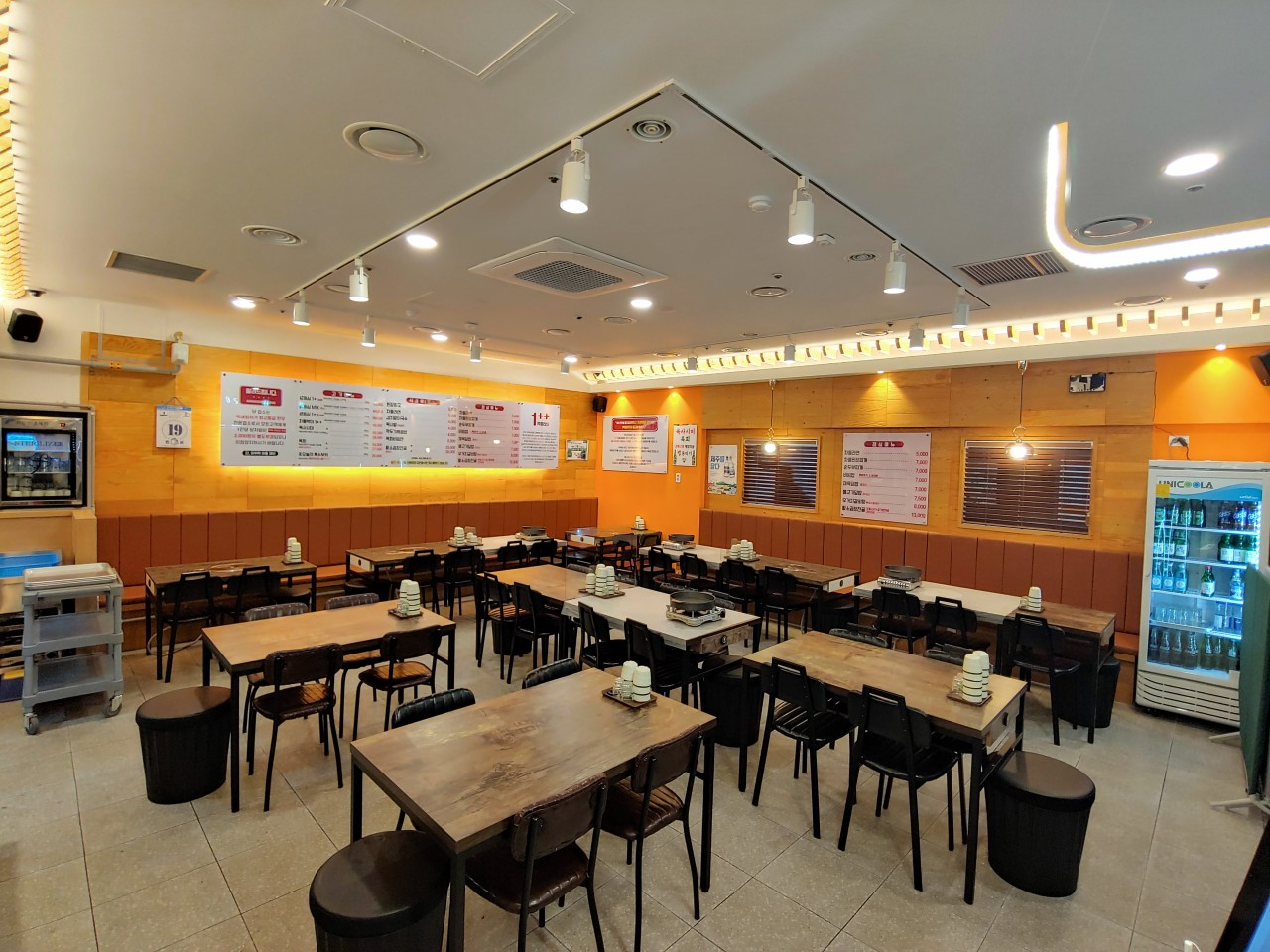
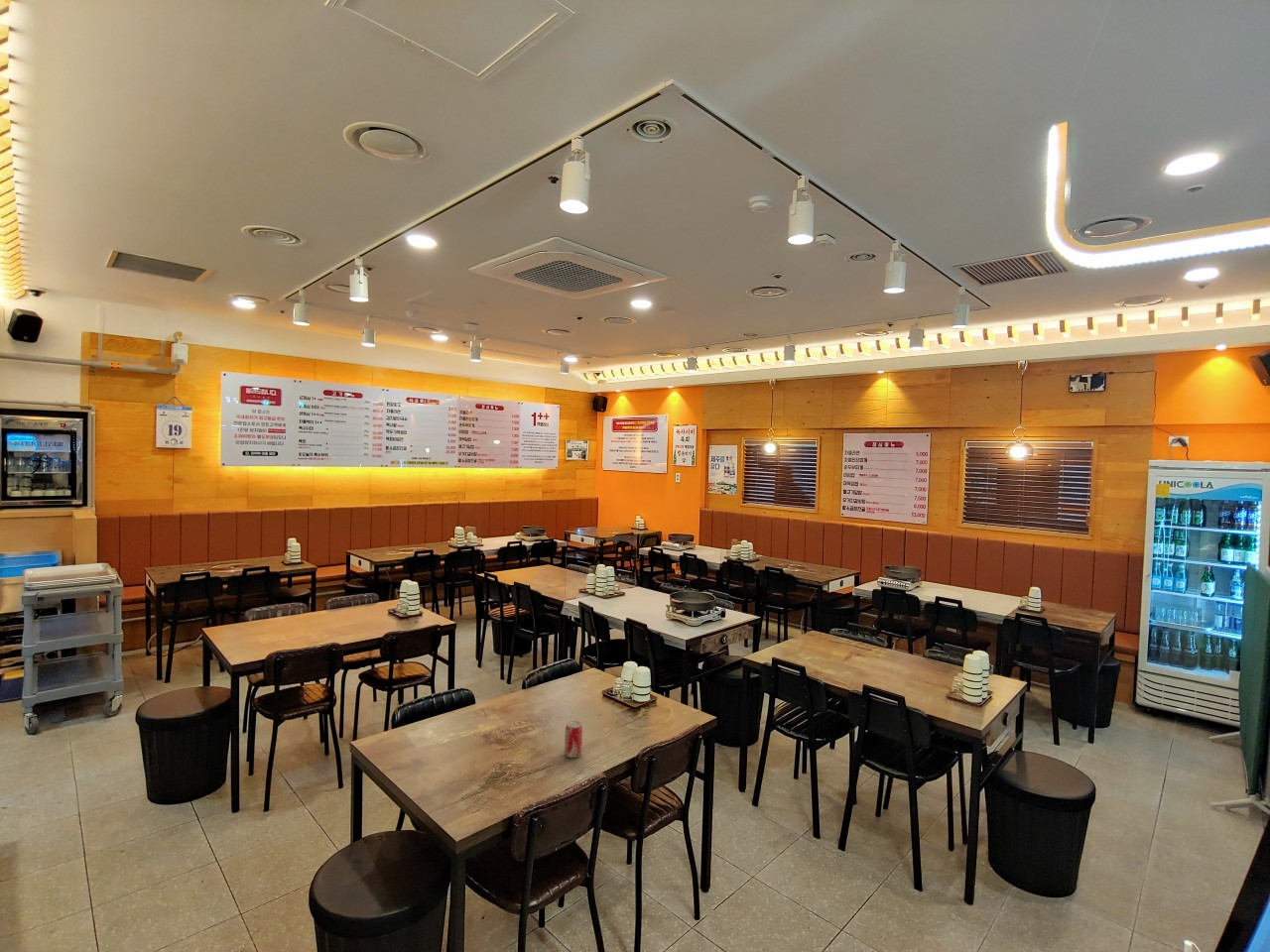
+ beverage can (573, 739)
